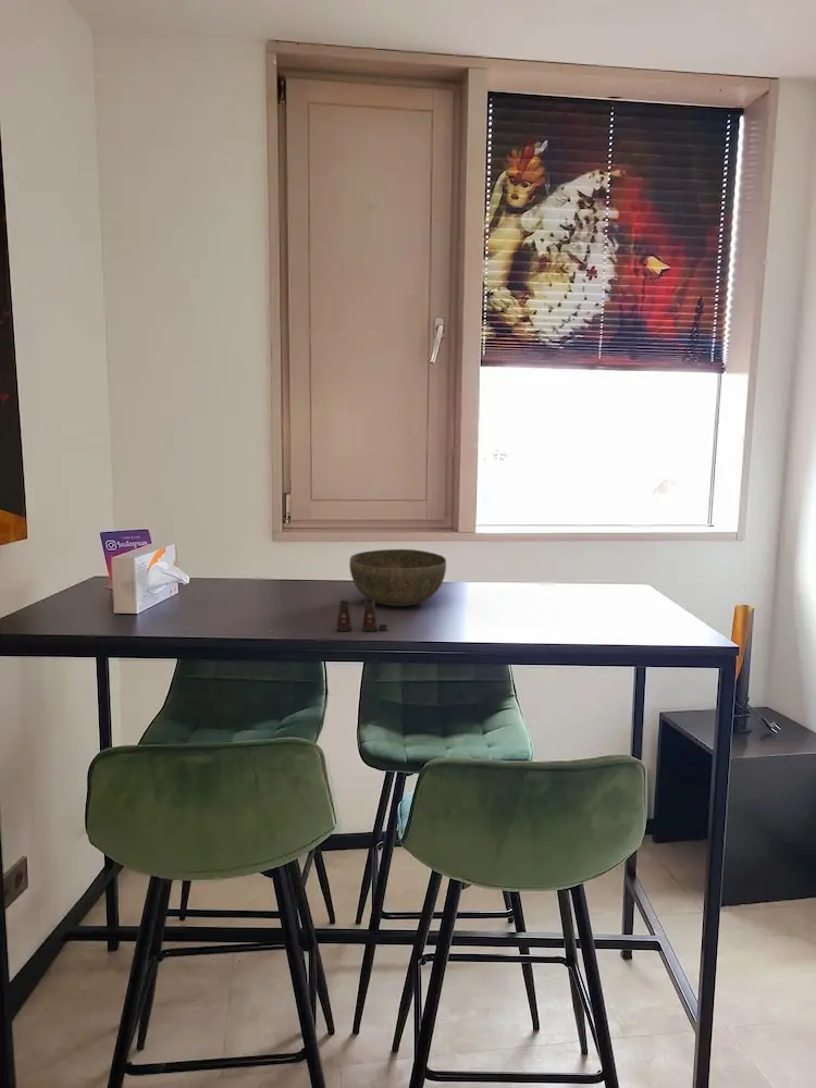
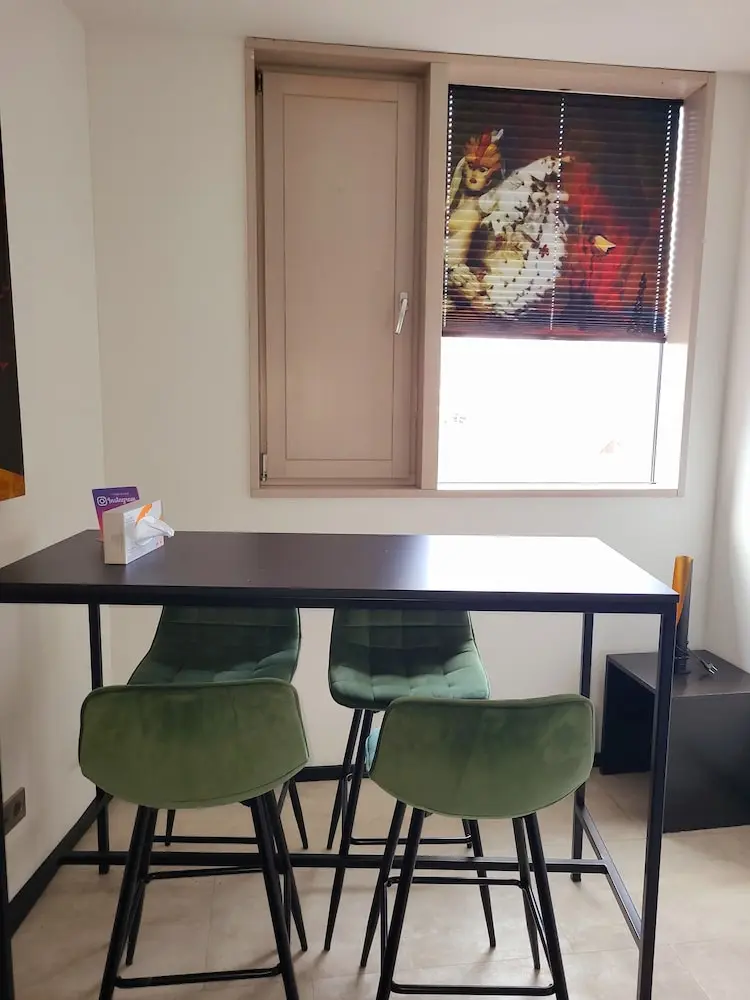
- bowl (397, 579)
- salt shaker (363, 614)
